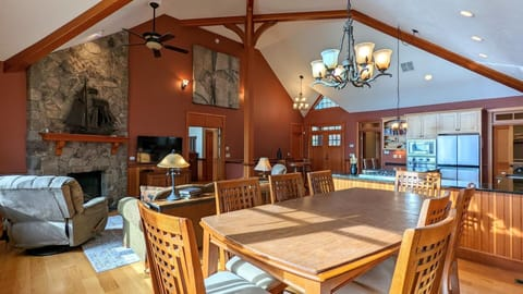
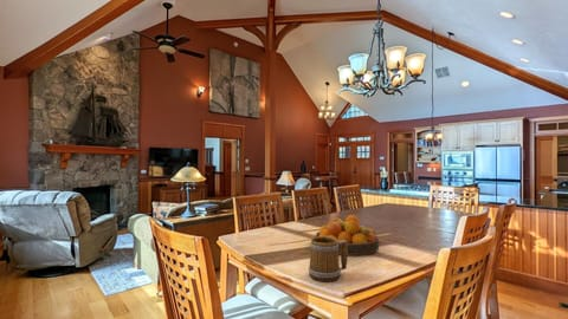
+ fruit bowl (346, 232)
+ mug (327, 258)
